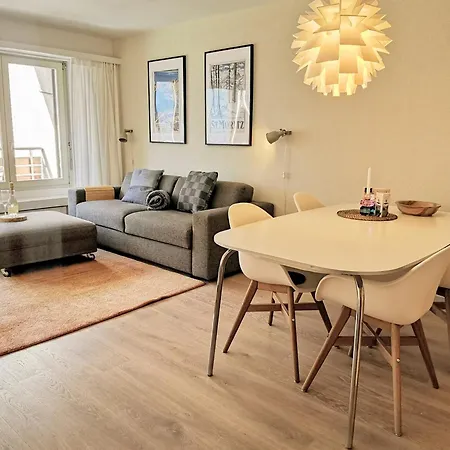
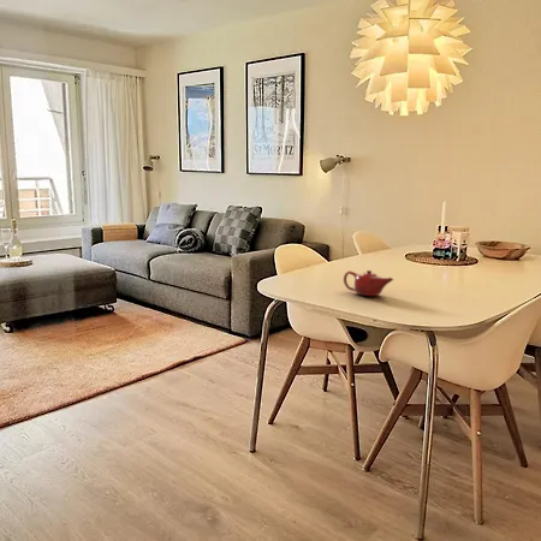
+ teapot (367, 281)
